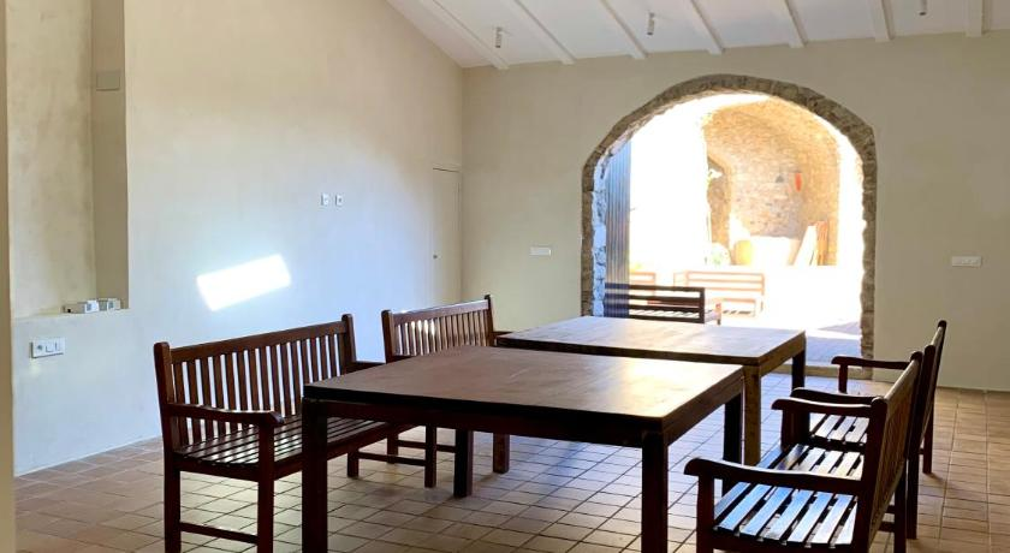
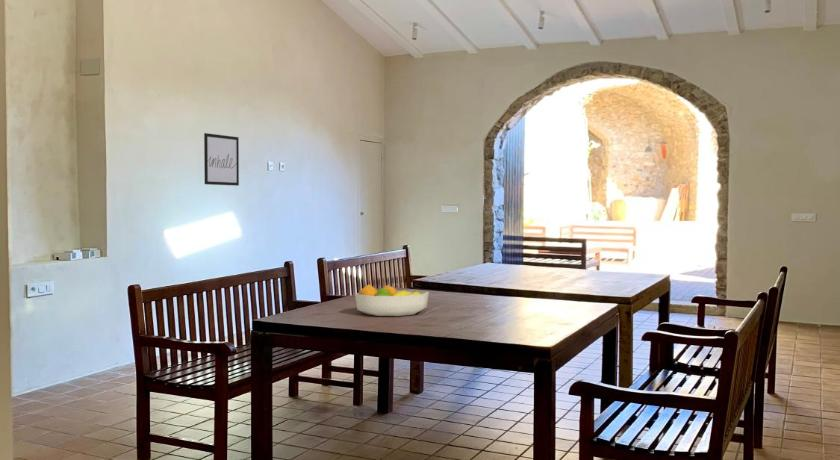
+ wall art (222, 160)
+ fruit bowl (392, 298)
